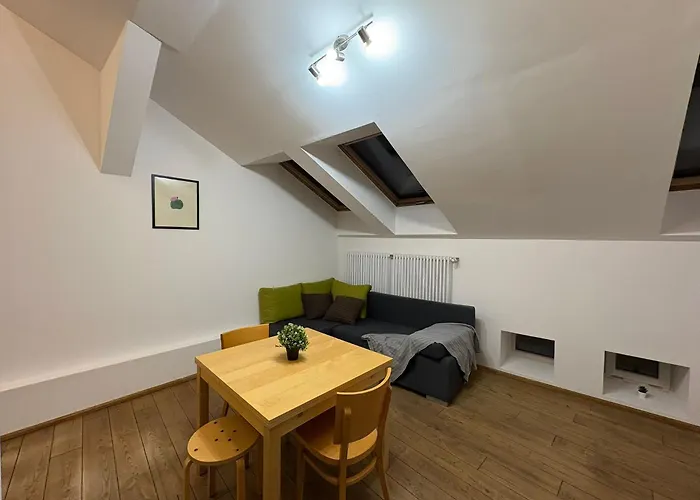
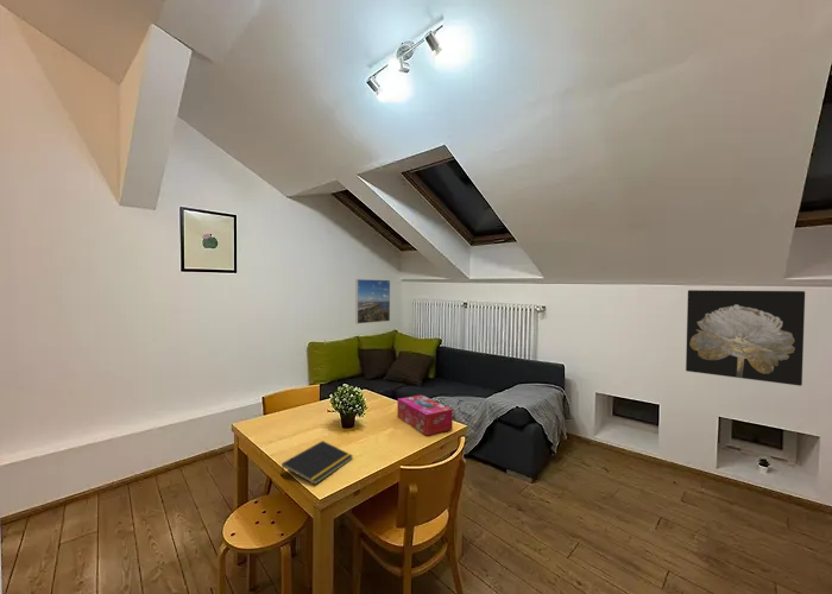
+ notepad (319, 460)
+ wall art (740, 334)
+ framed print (373, 301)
+ tissue box (423, 412)
